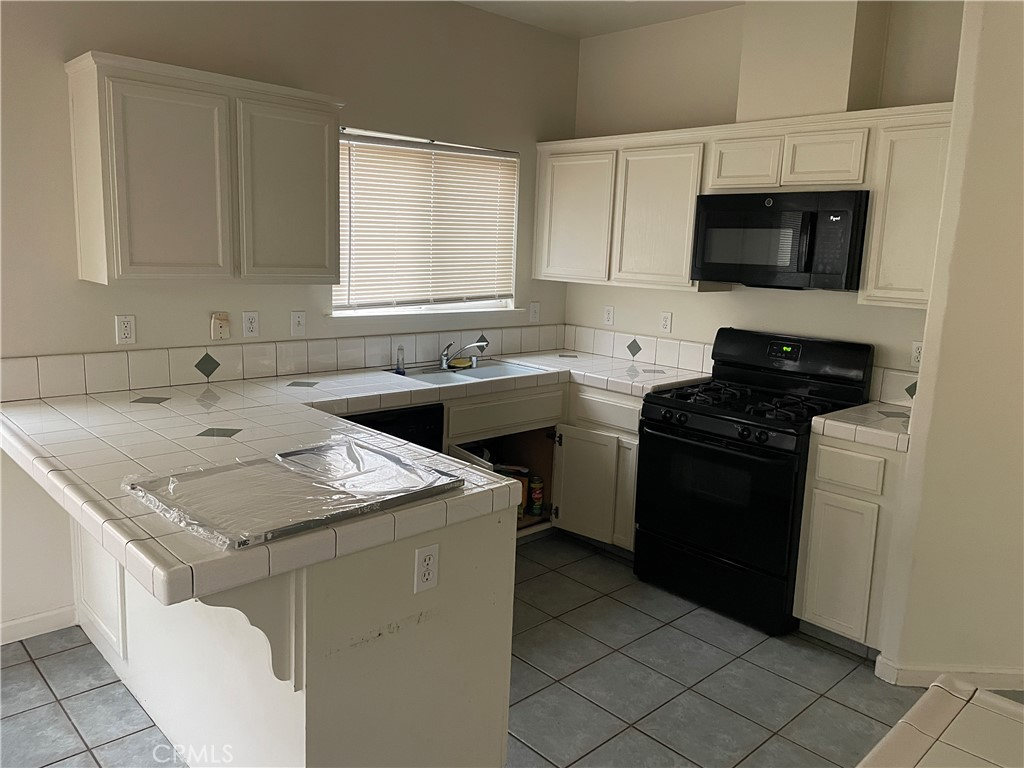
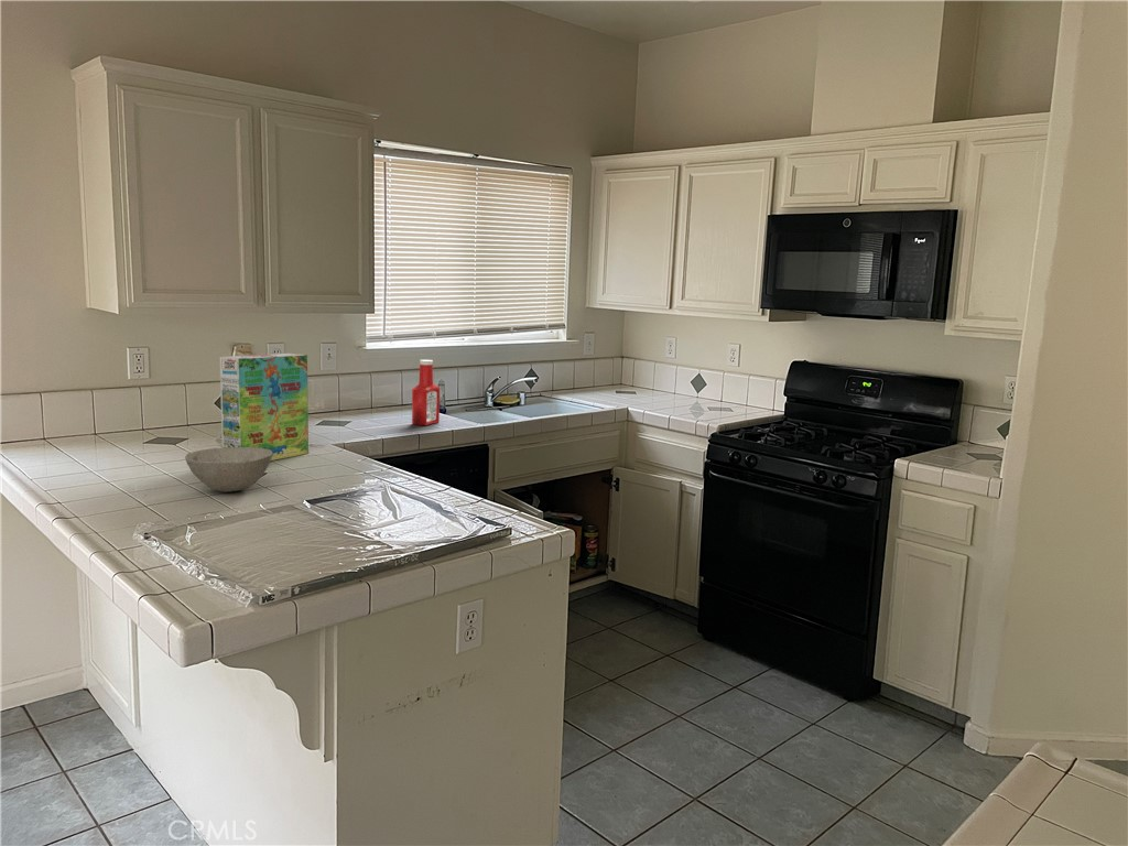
+ cereal box (265, 406)
+ soap bottle (425, 391)
+ bowl (230, 471)
